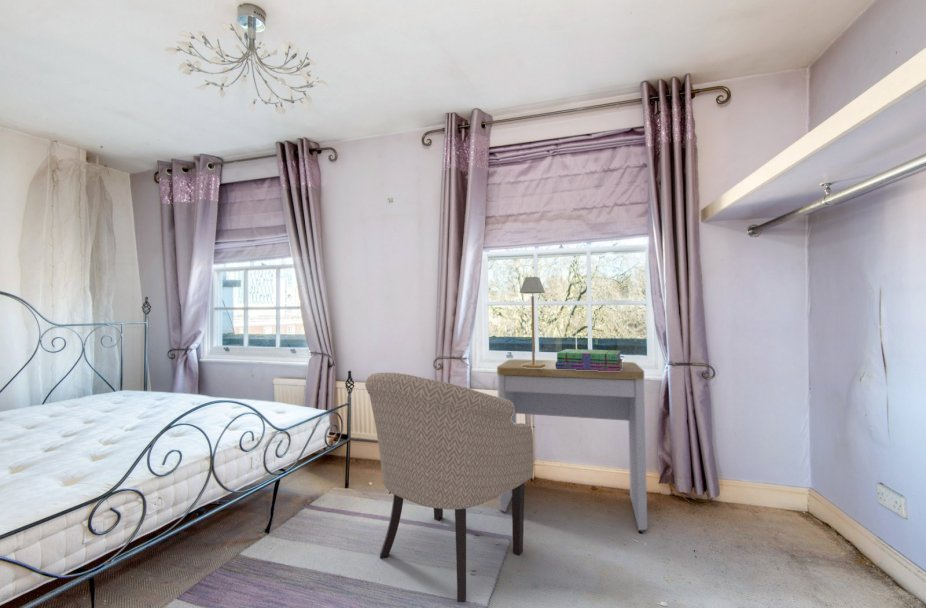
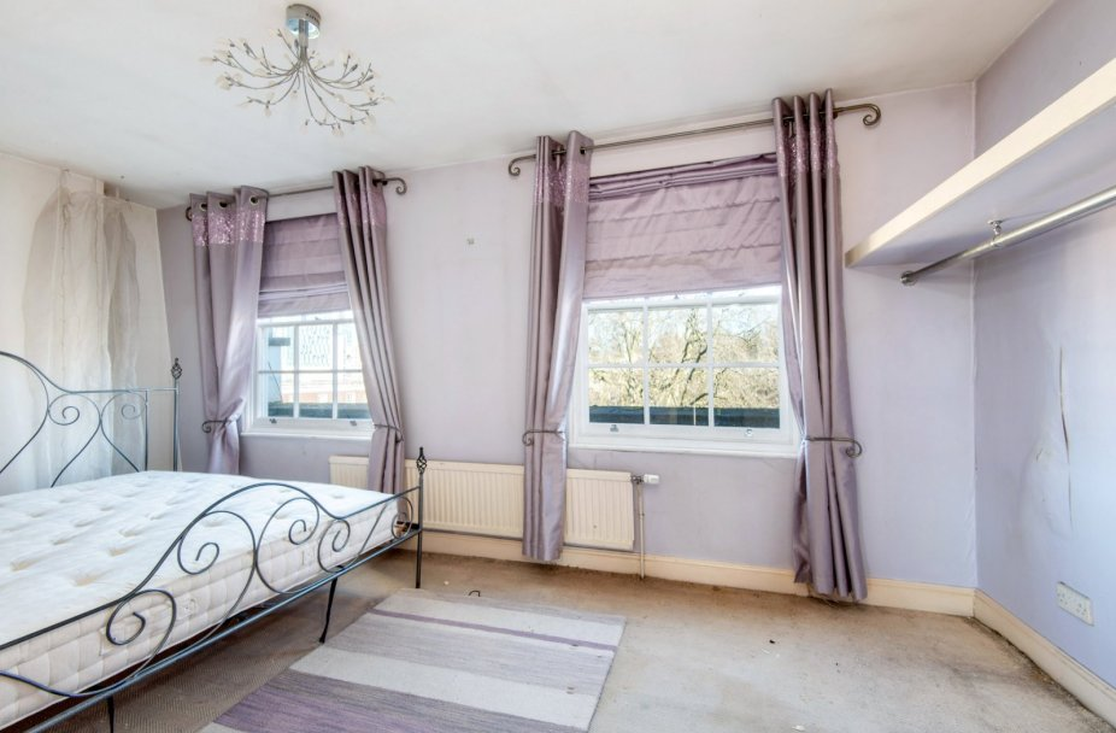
- stack of books (589, 359)
- table lamp (532, 321)
- desk (569, 416)
- chair (441, 462)
